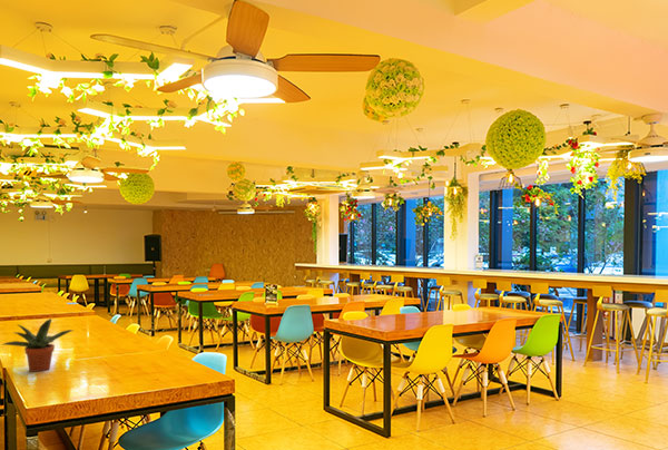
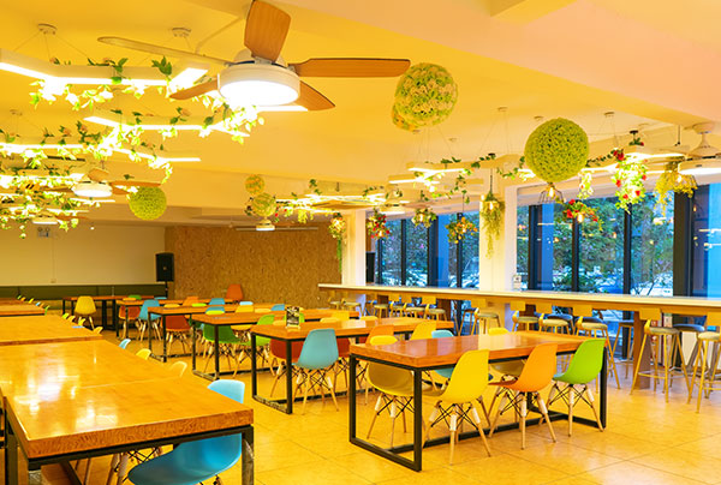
- potted plant (39, 343)
